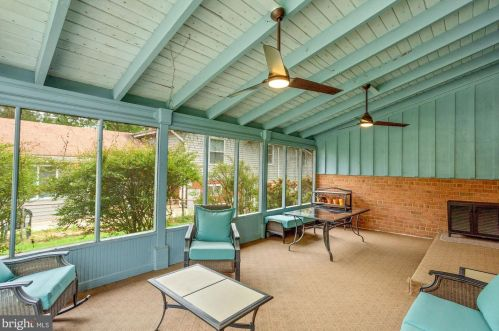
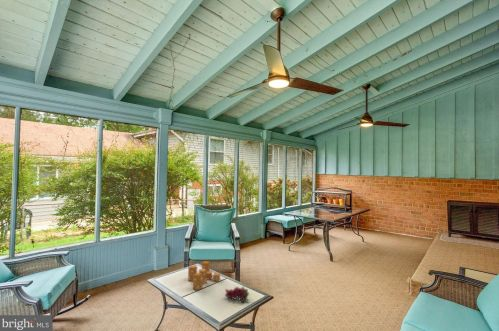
+ grapes (237, 293)
+ candle (202, 274)
